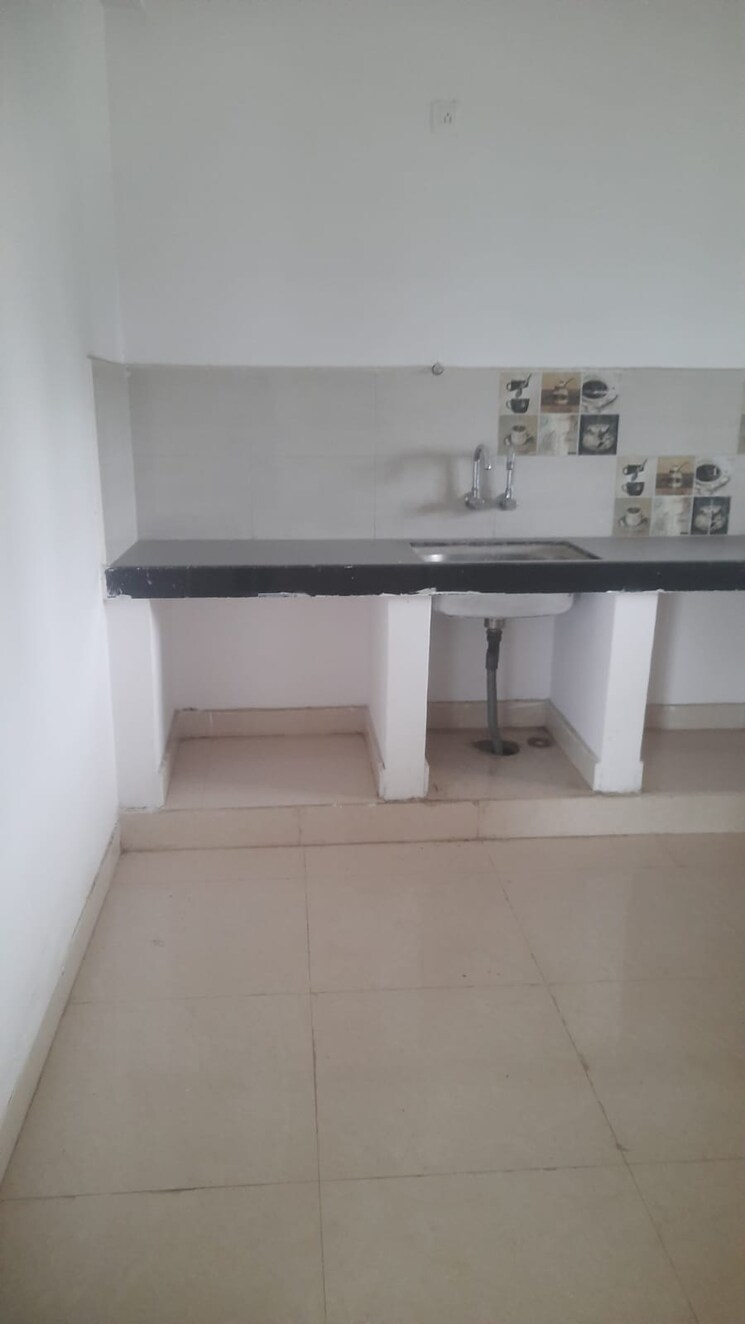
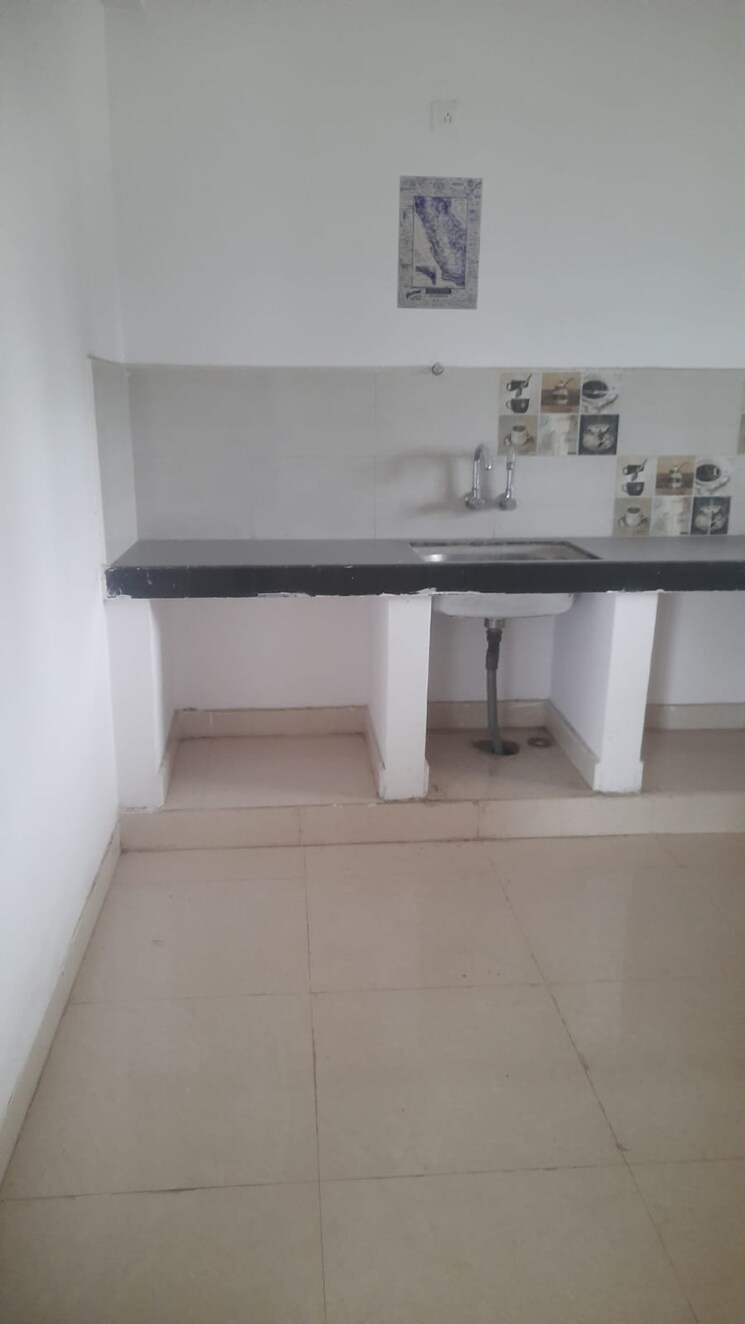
+ wall art (439, 244)
